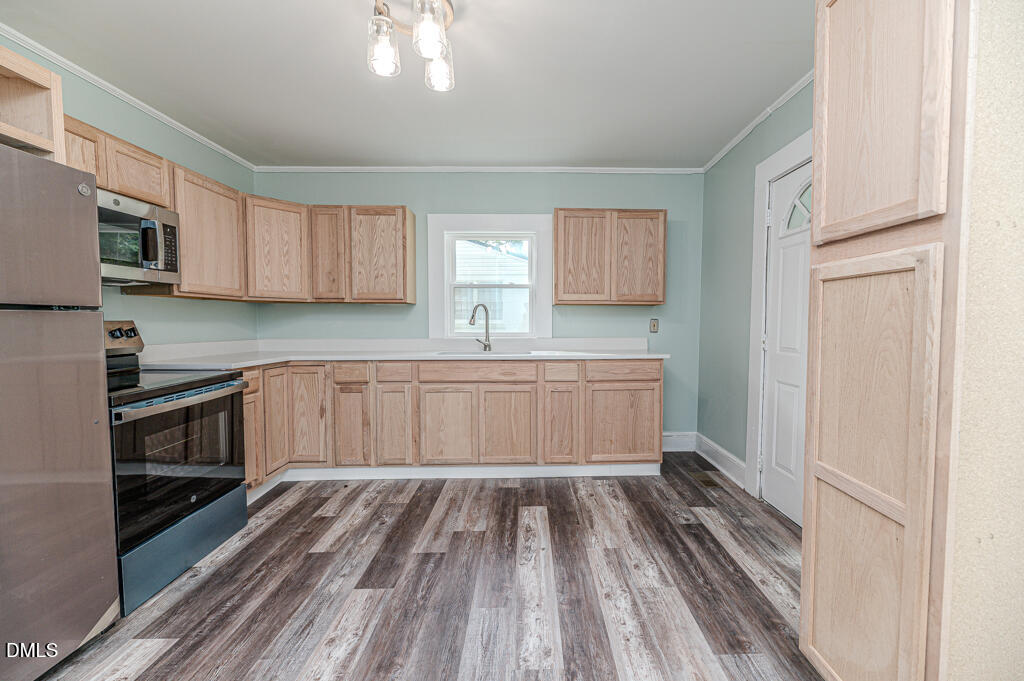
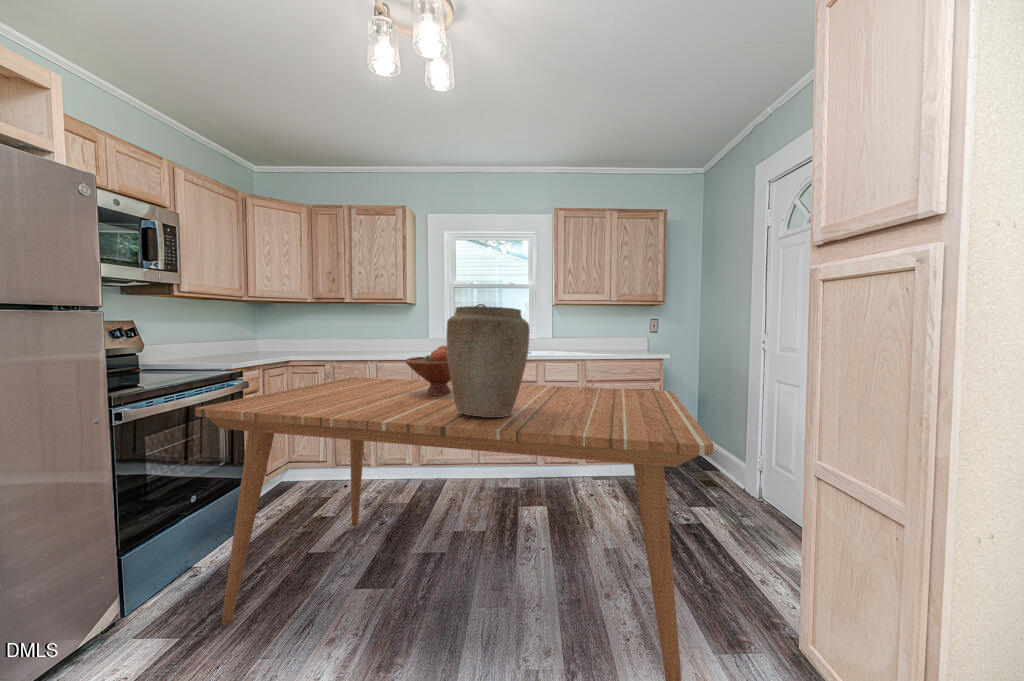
+ fruit bowl (438, 369)
+ vase (488, 360)
+ dining table (466, 449)
